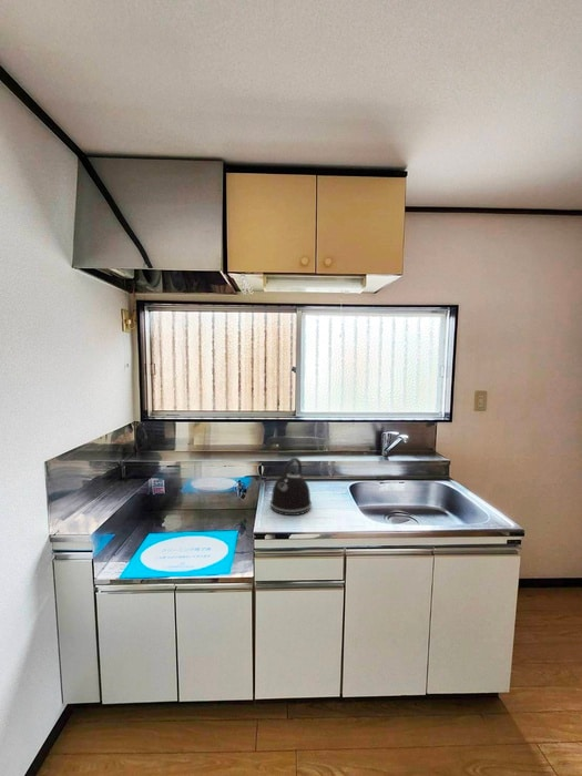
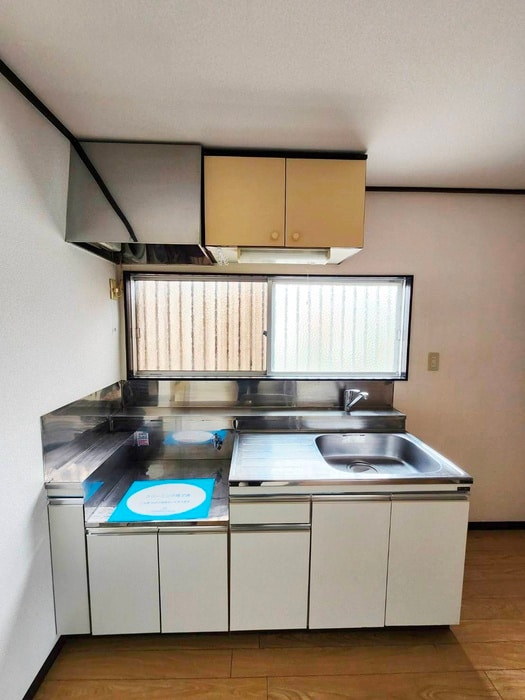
- kettle (290, 482)
